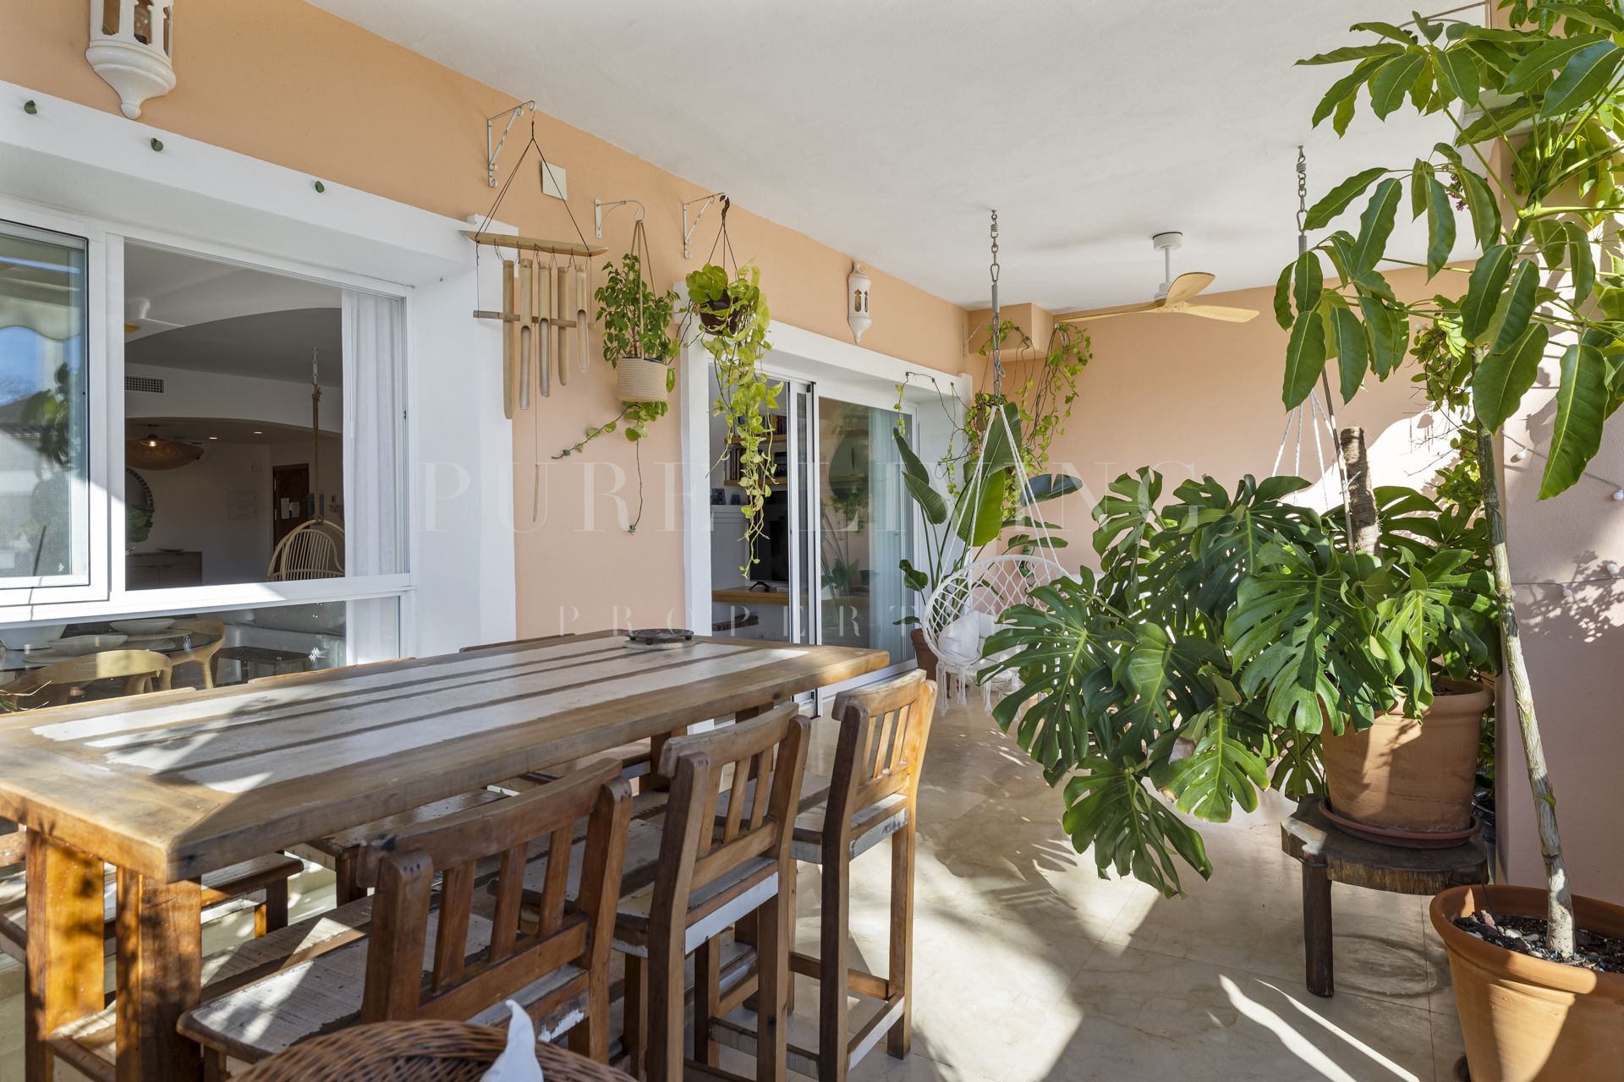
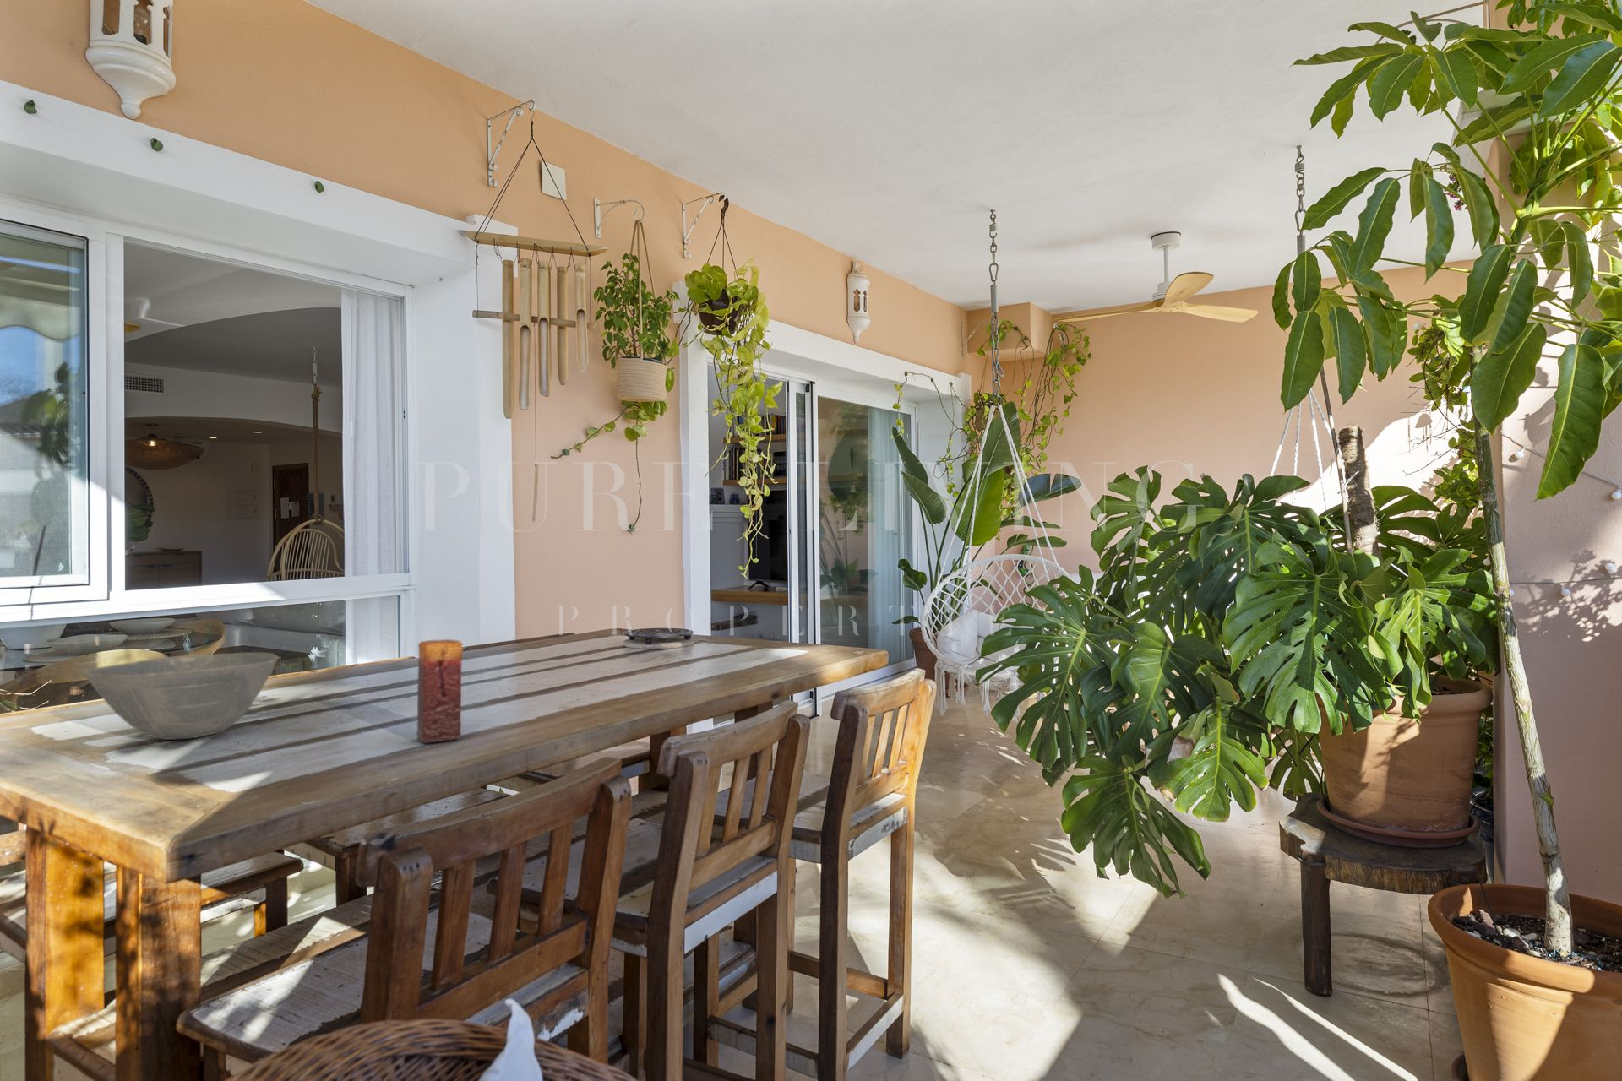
+ bowl (186, 697)
+ candle (439, 689)
